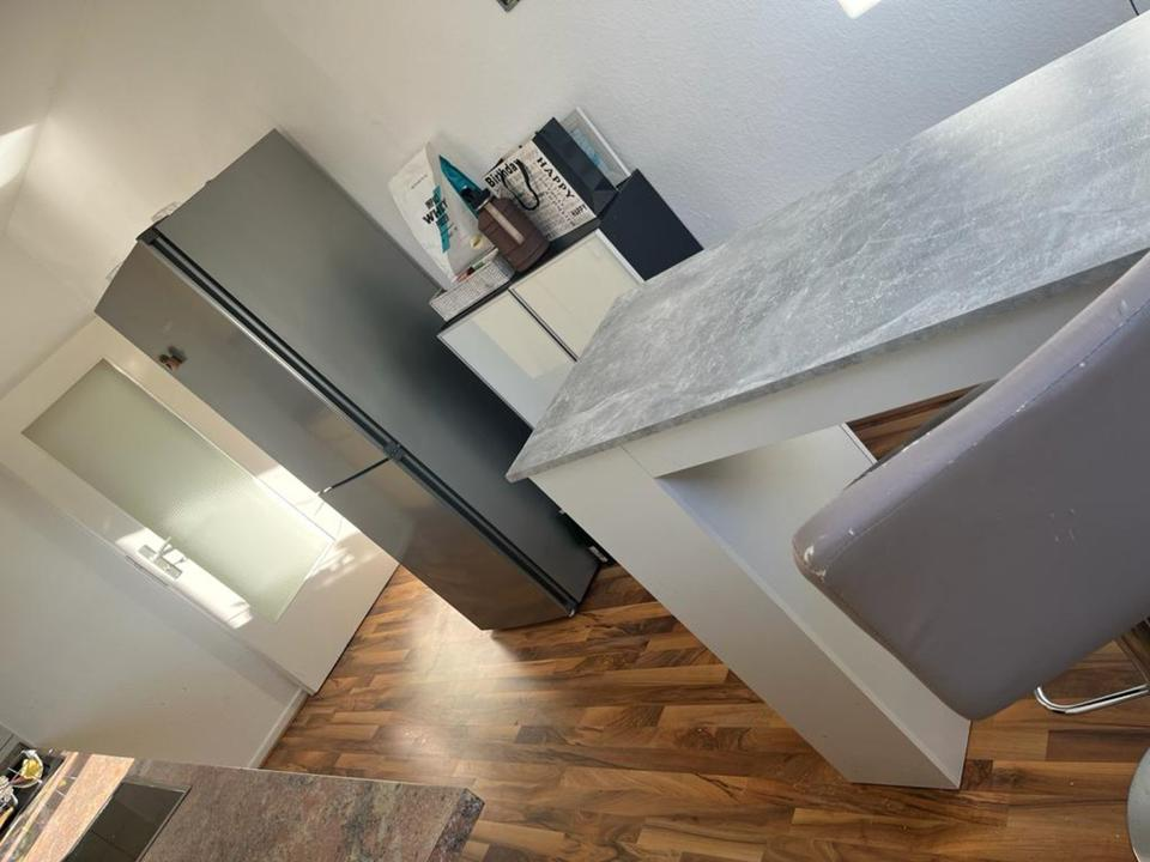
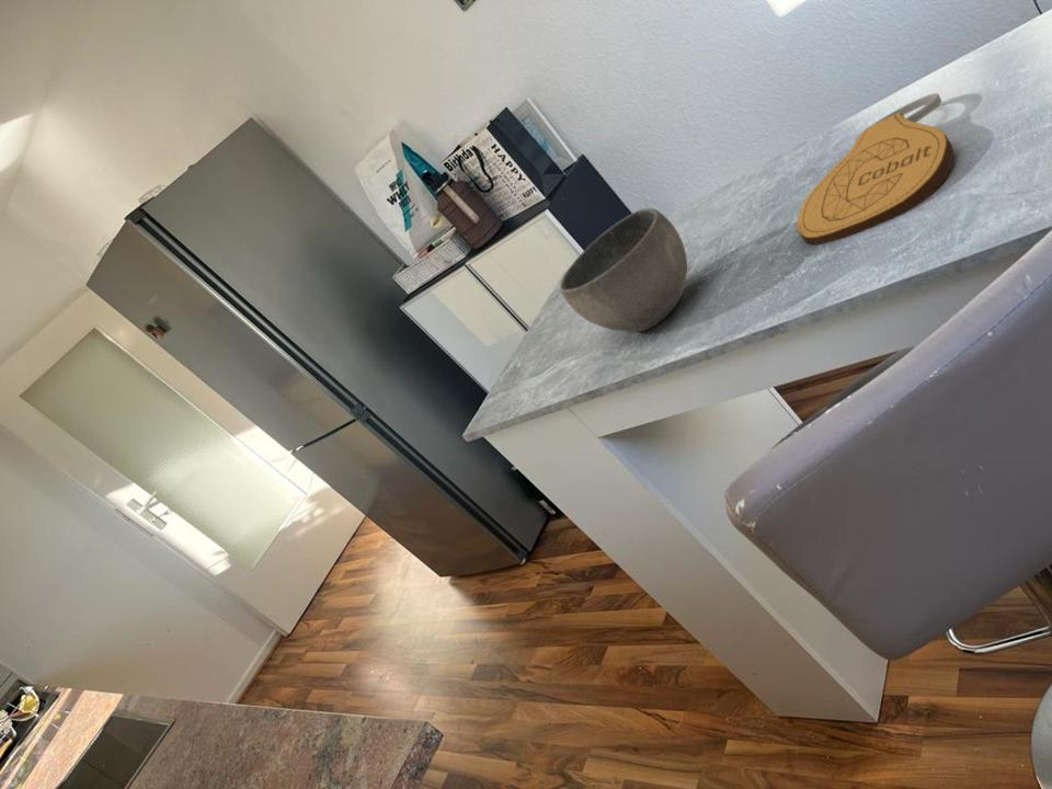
+ bowl (632, 279)
+ key chain (880, 155)
